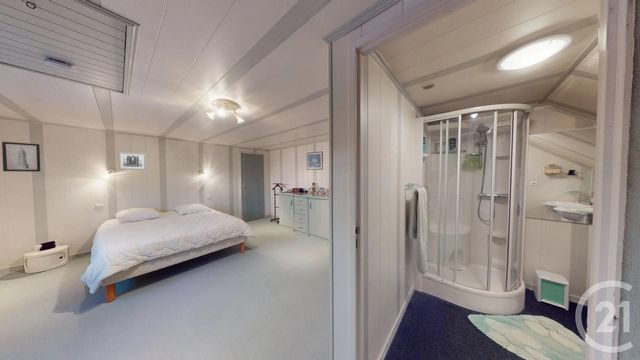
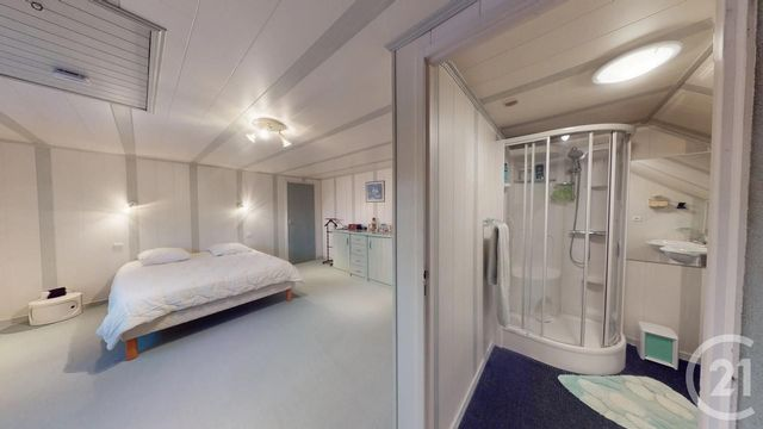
- wall art (22, 157)
- wall art (132, 161)
